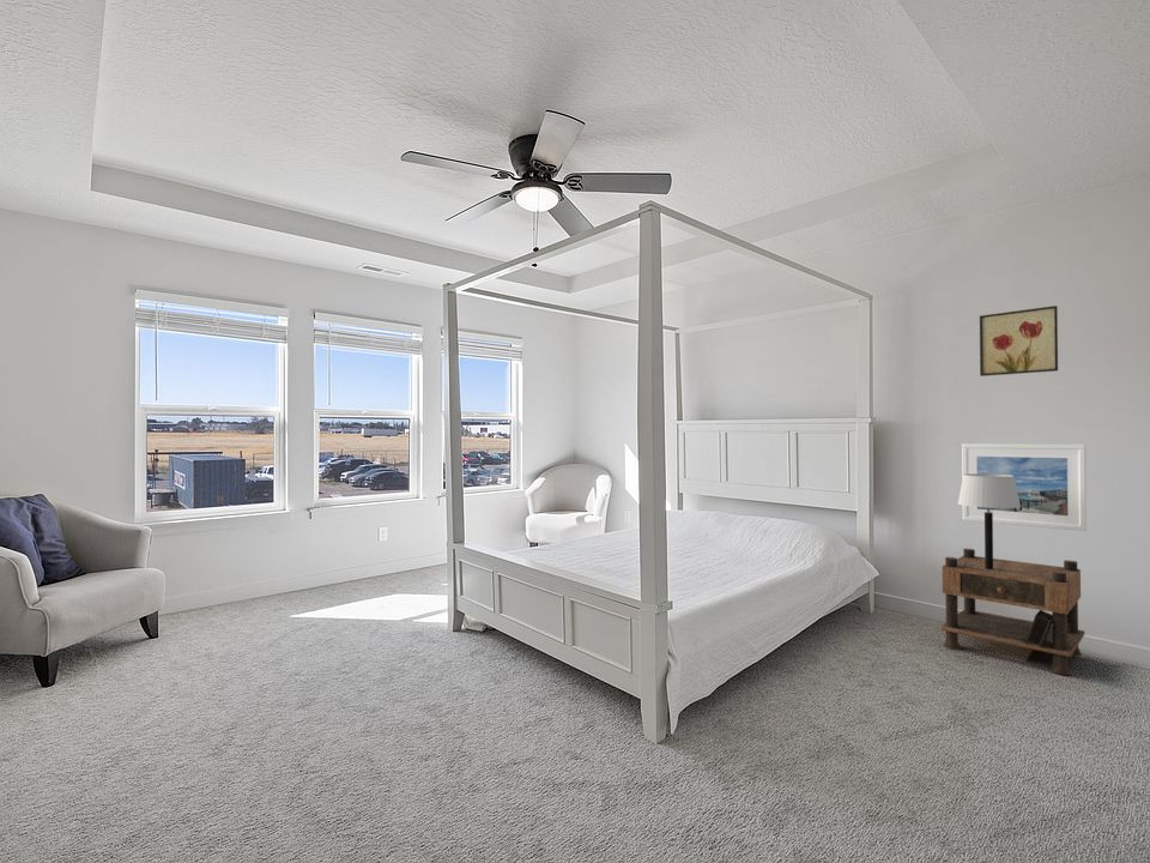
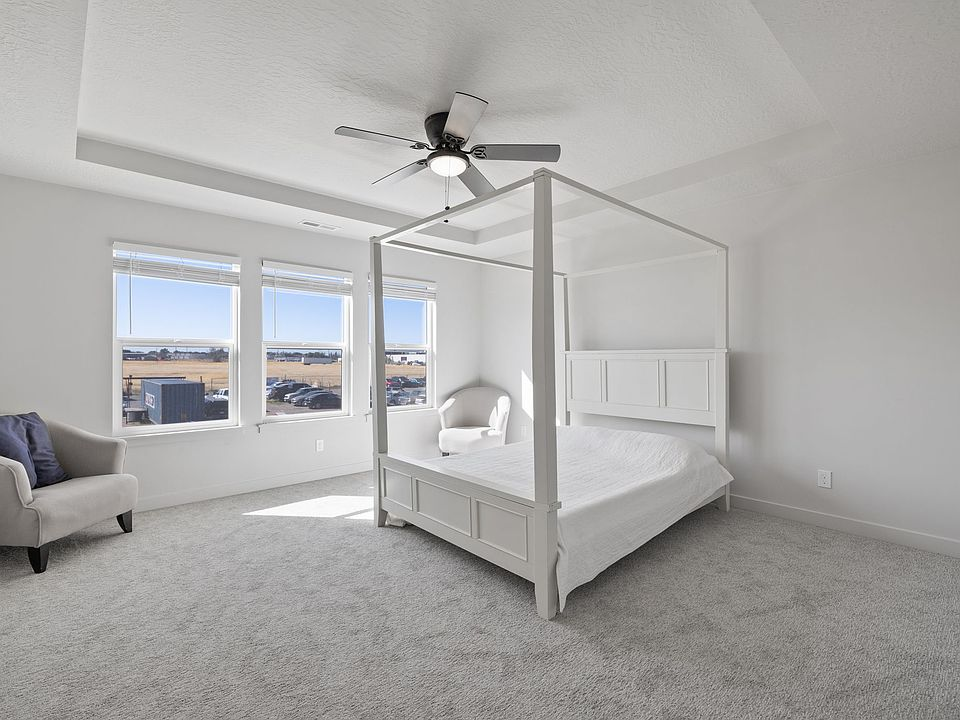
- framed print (1019, 484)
- table lamp (988, 521)
- nightstand (1010, 604)
- wall art (1017, 342)
